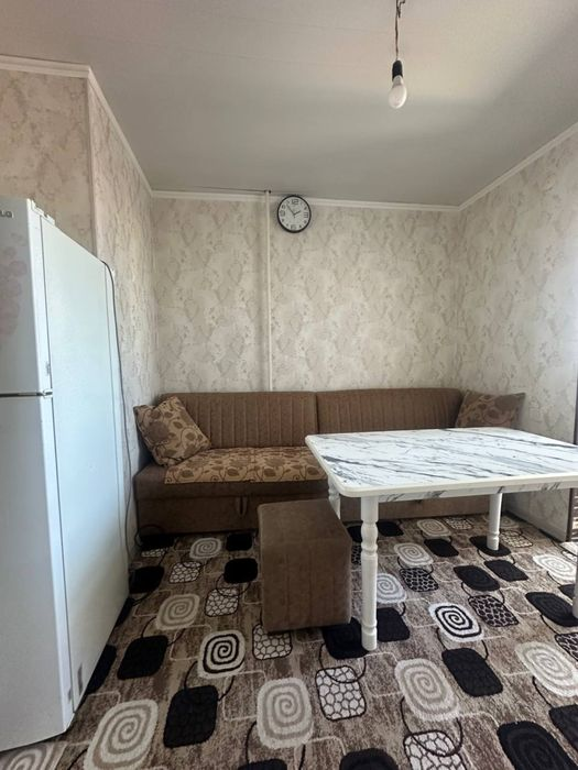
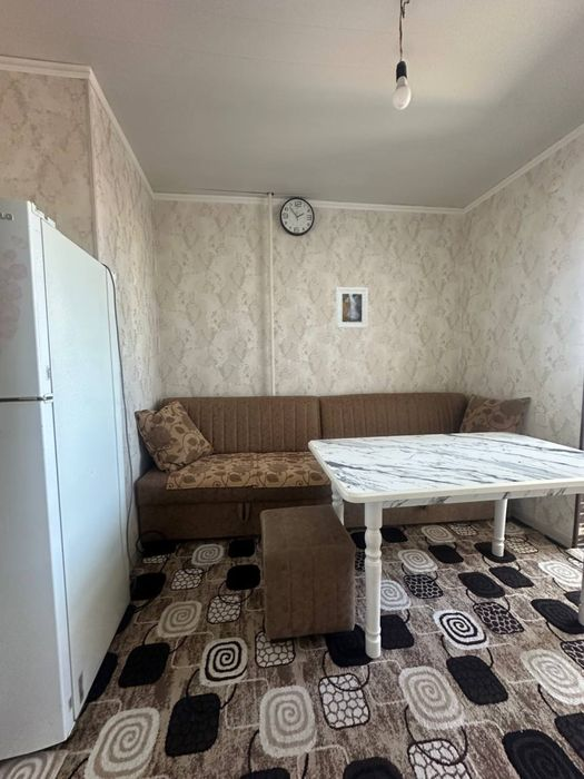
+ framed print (352, 307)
